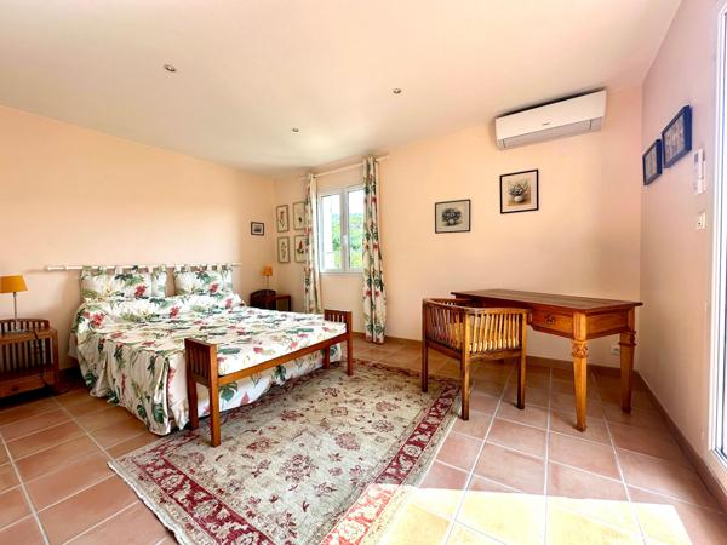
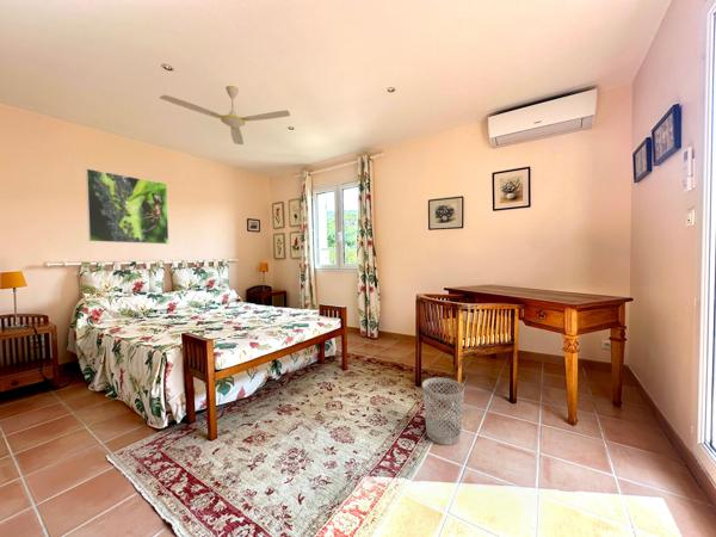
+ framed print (130, 209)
+ ceiling fan (229, 112)
+ wastebasket (443, 409)
